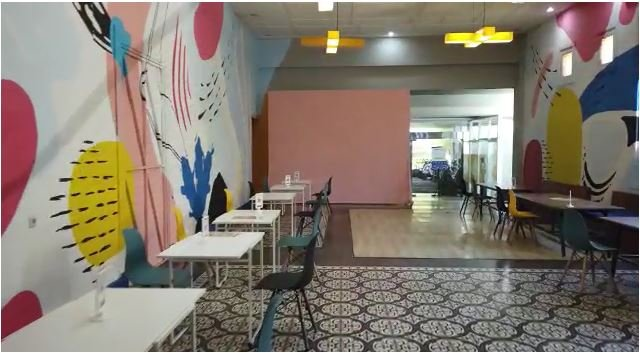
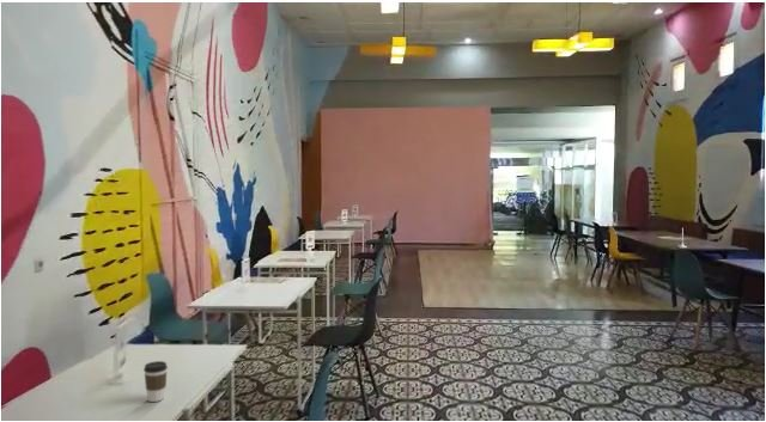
+ coffee cup (156, 381)
